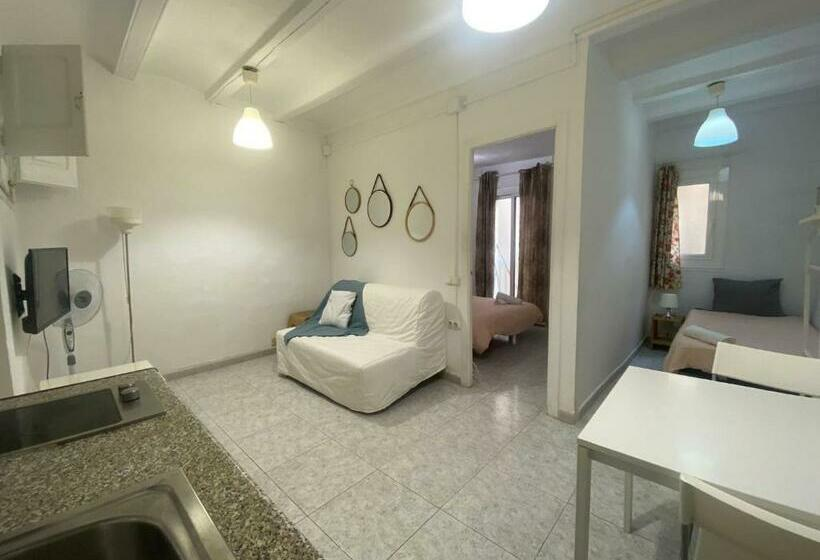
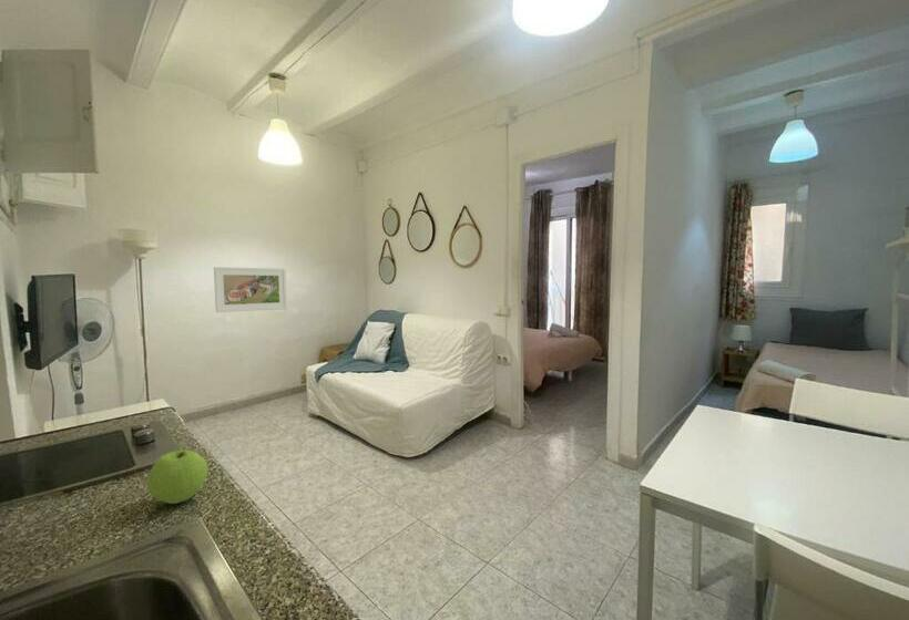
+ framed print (252, 289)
+ apple (178, 476)
